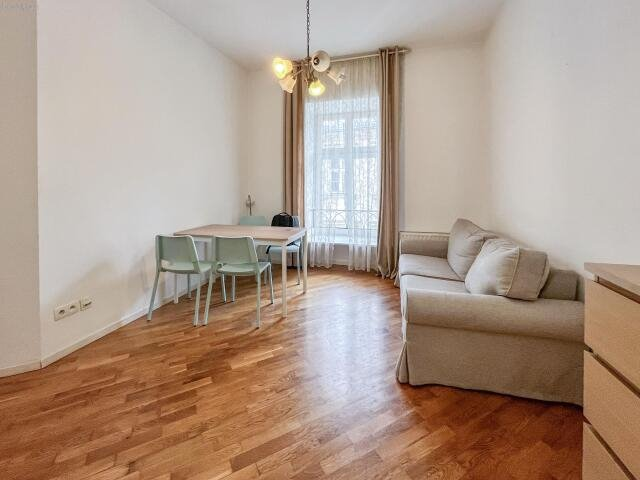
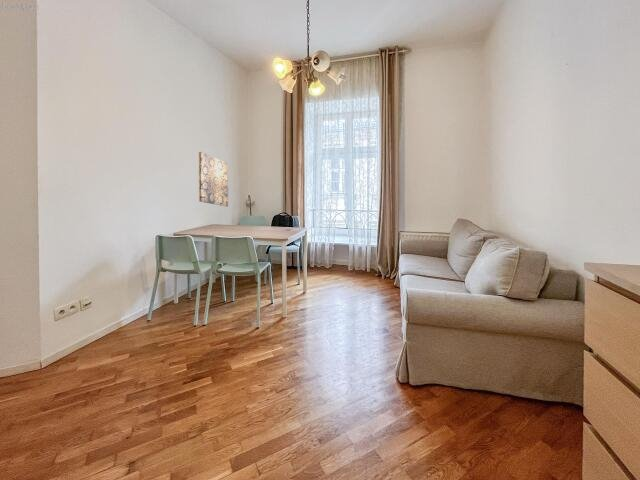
+ wall art (214, 181)
